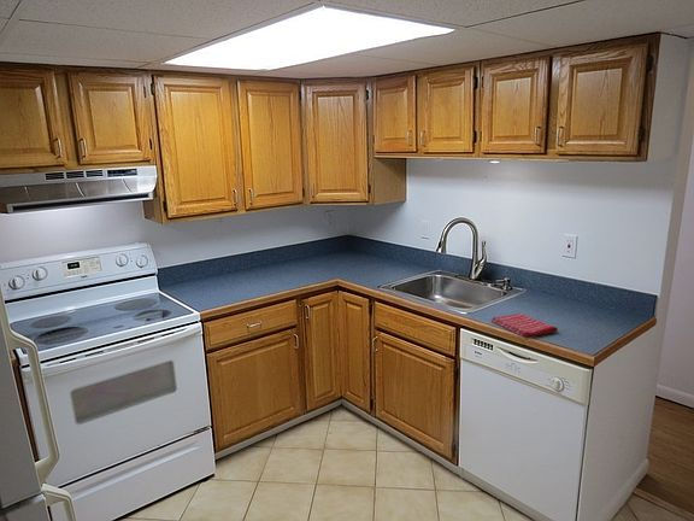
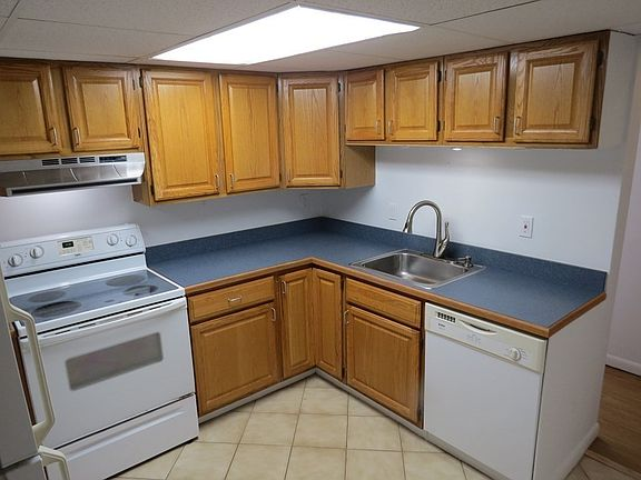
- dish towel (523, 323)
